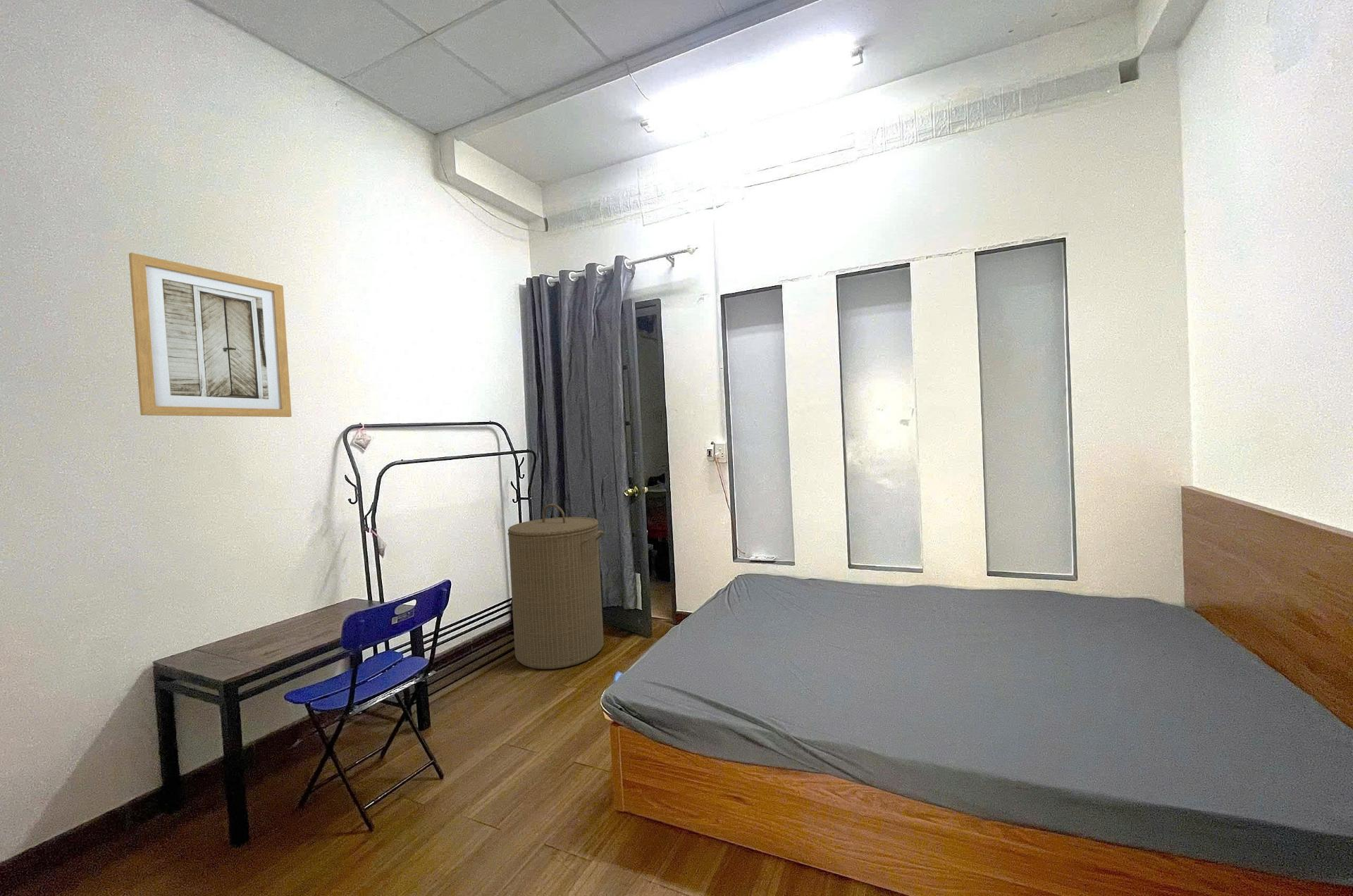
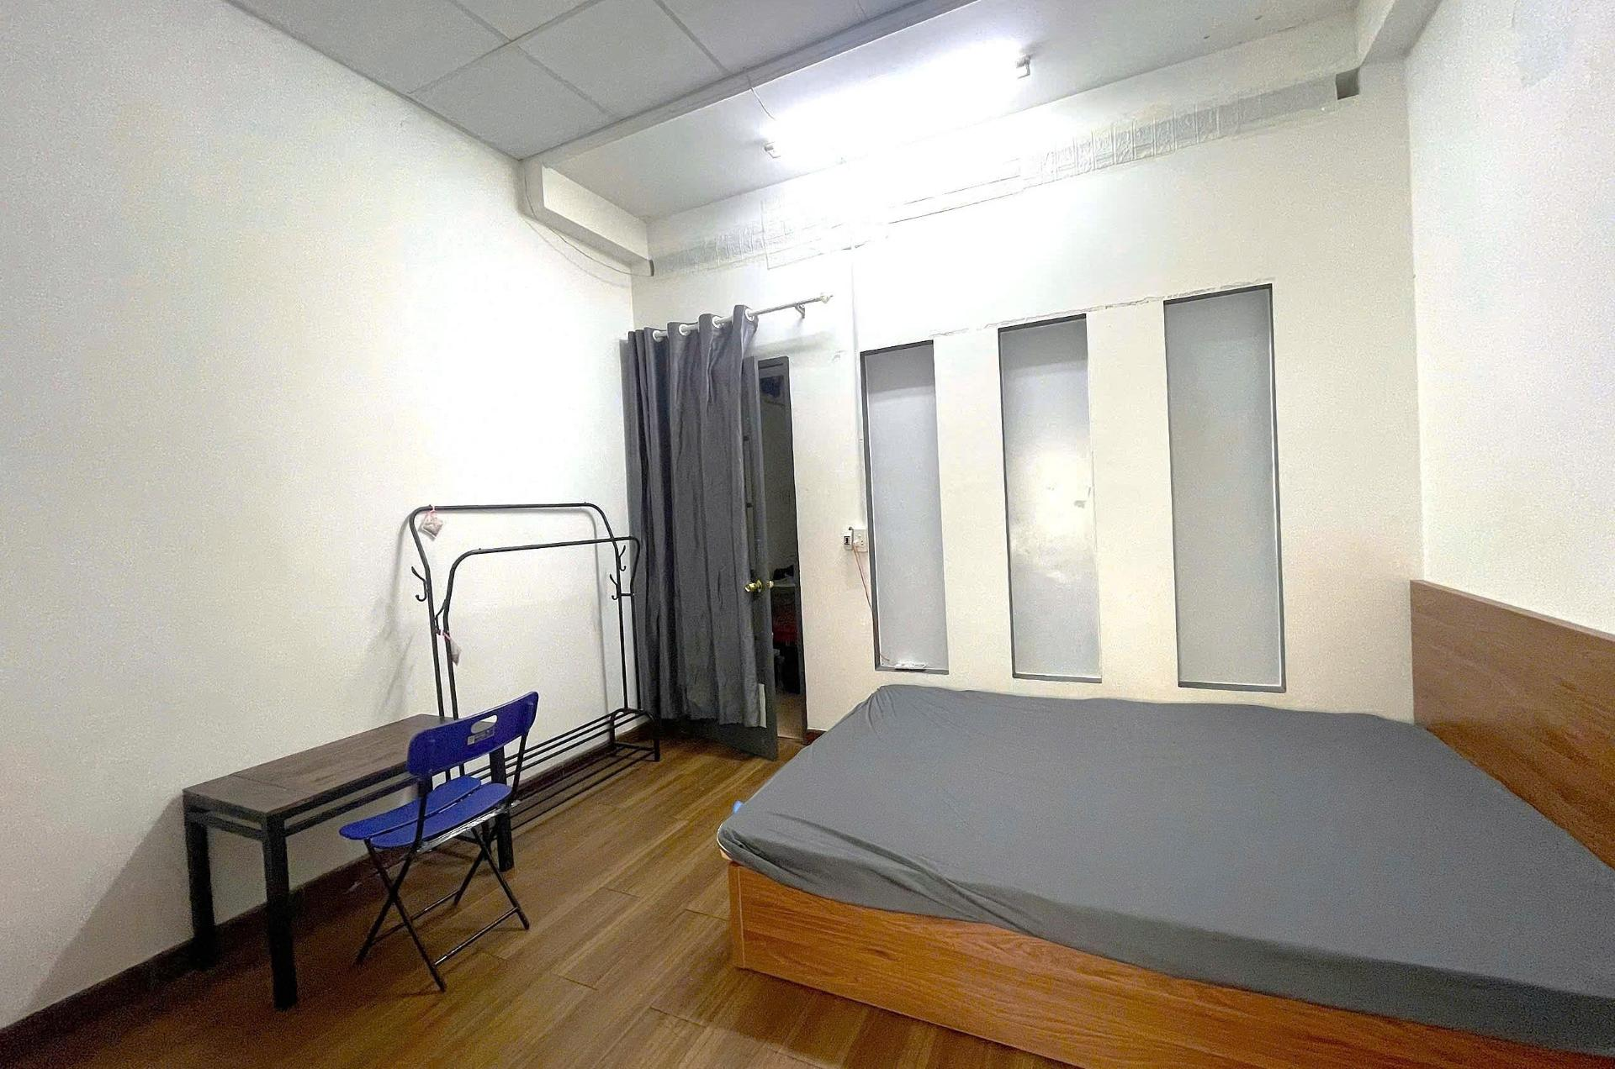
- laundry hamper (557, 577)
- wall art (218, 344)
